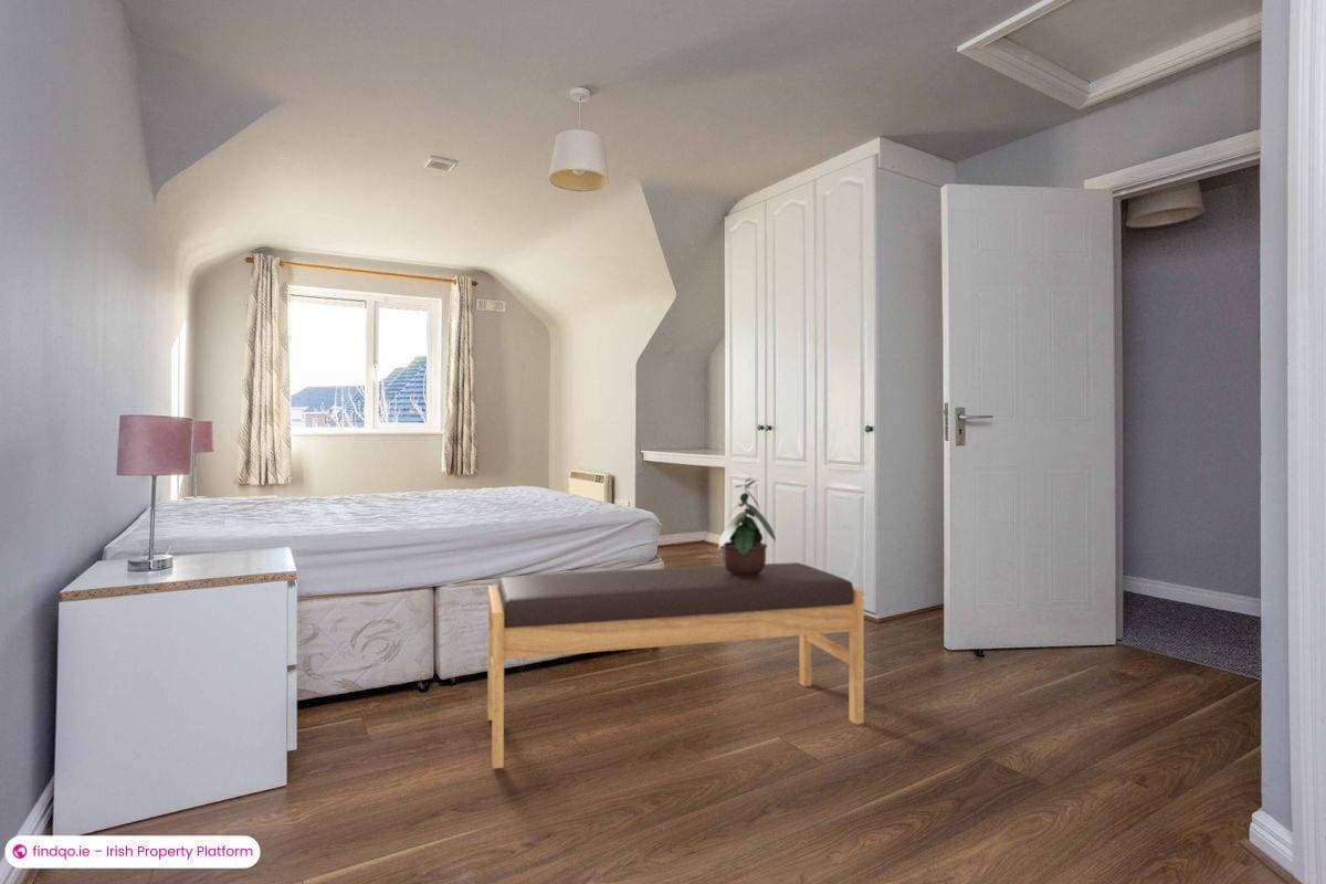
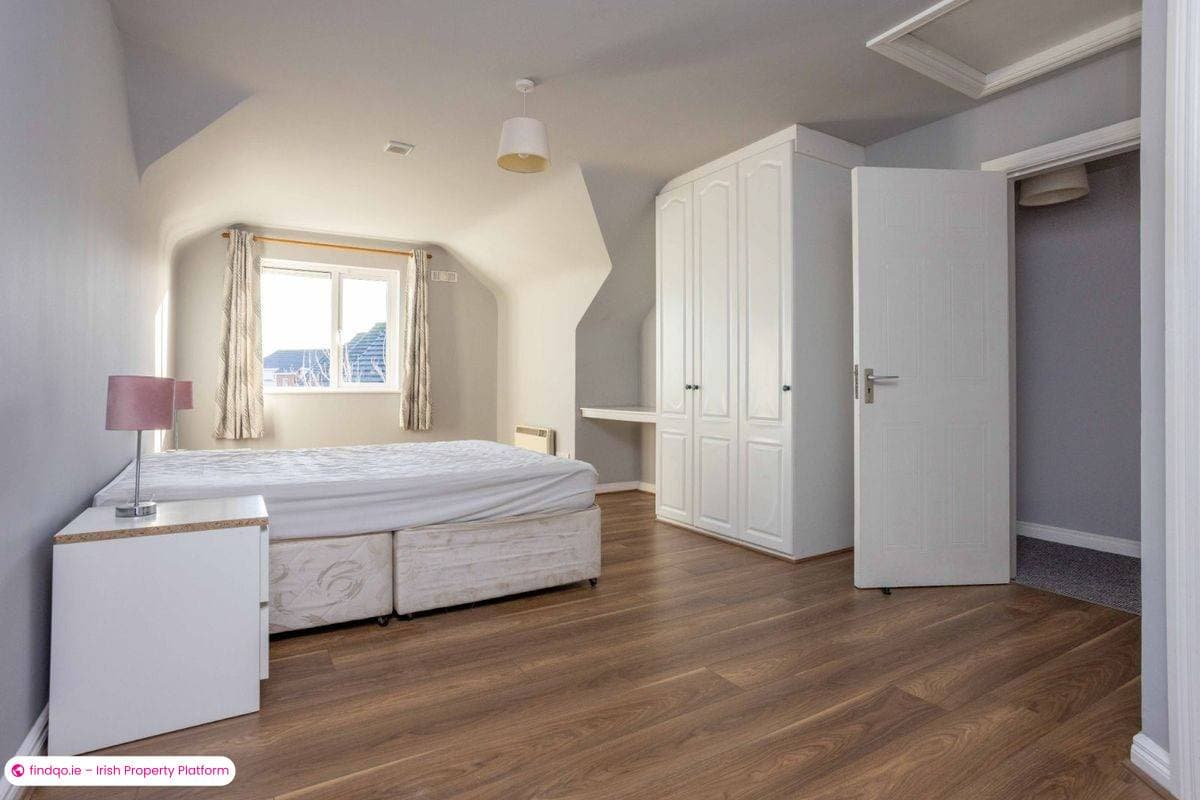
- bench (673, 644)
- potted plant (747, 523)
